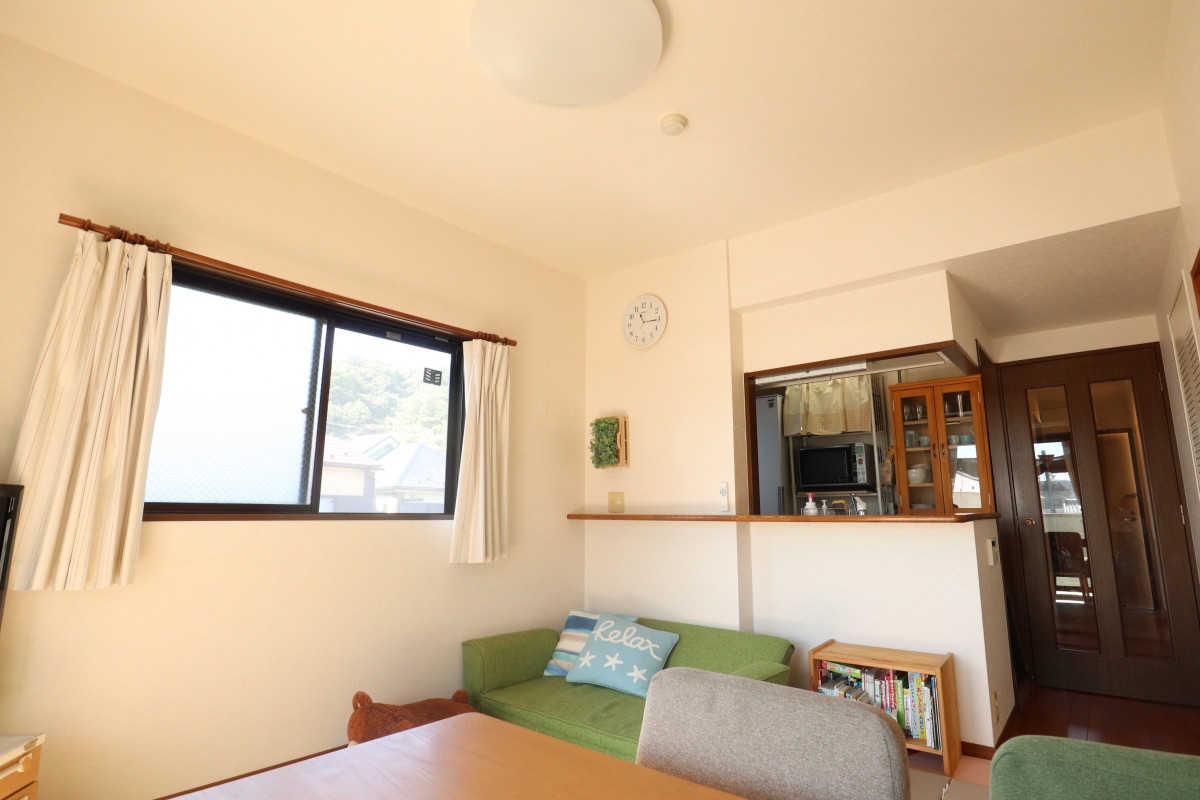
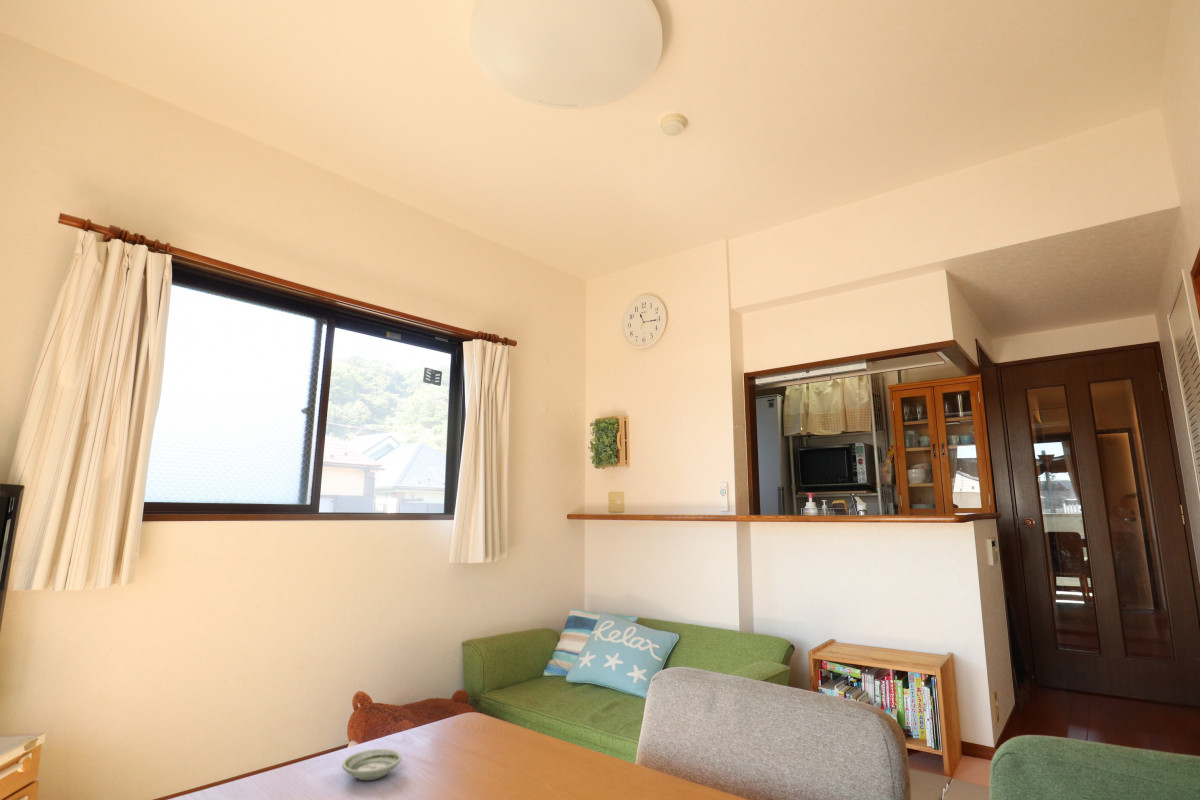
+ saucer (372, 766)
